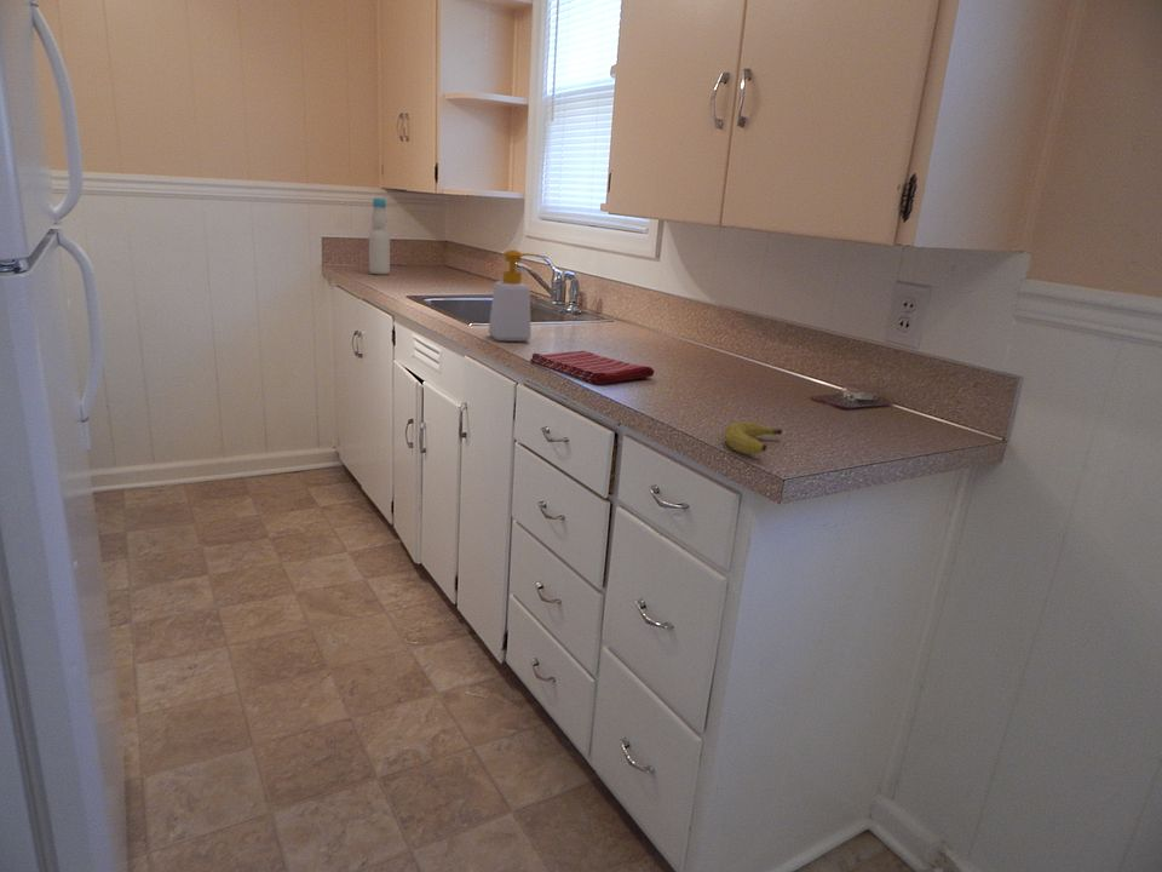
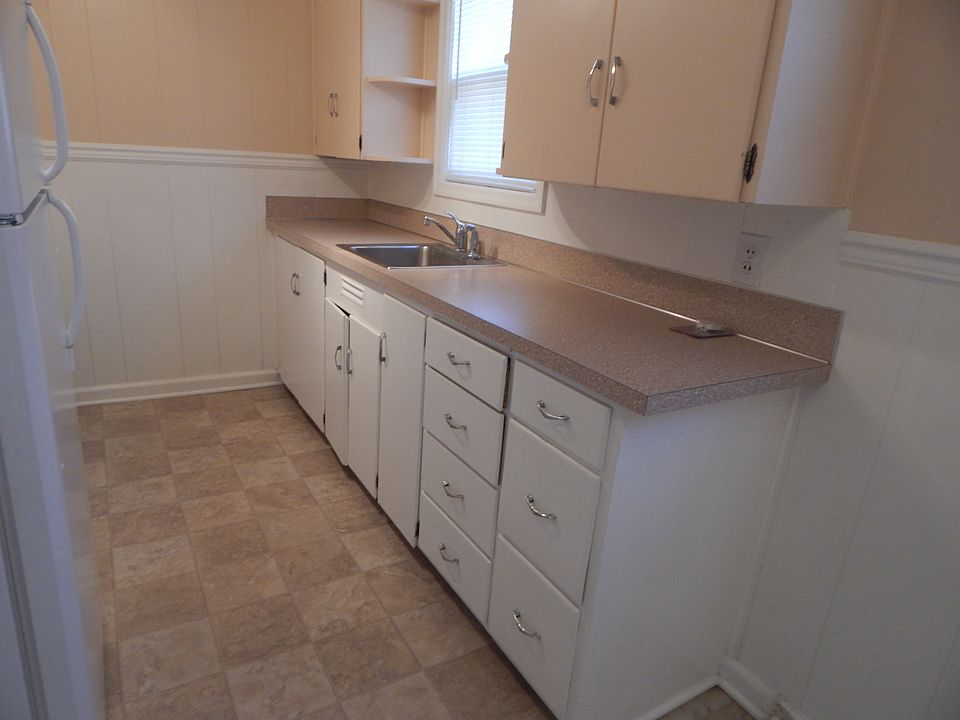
- fruit (758, 435)
- bottle (379, 235)
- dish towel (591, 365)
- soap bottle (519, 294)
